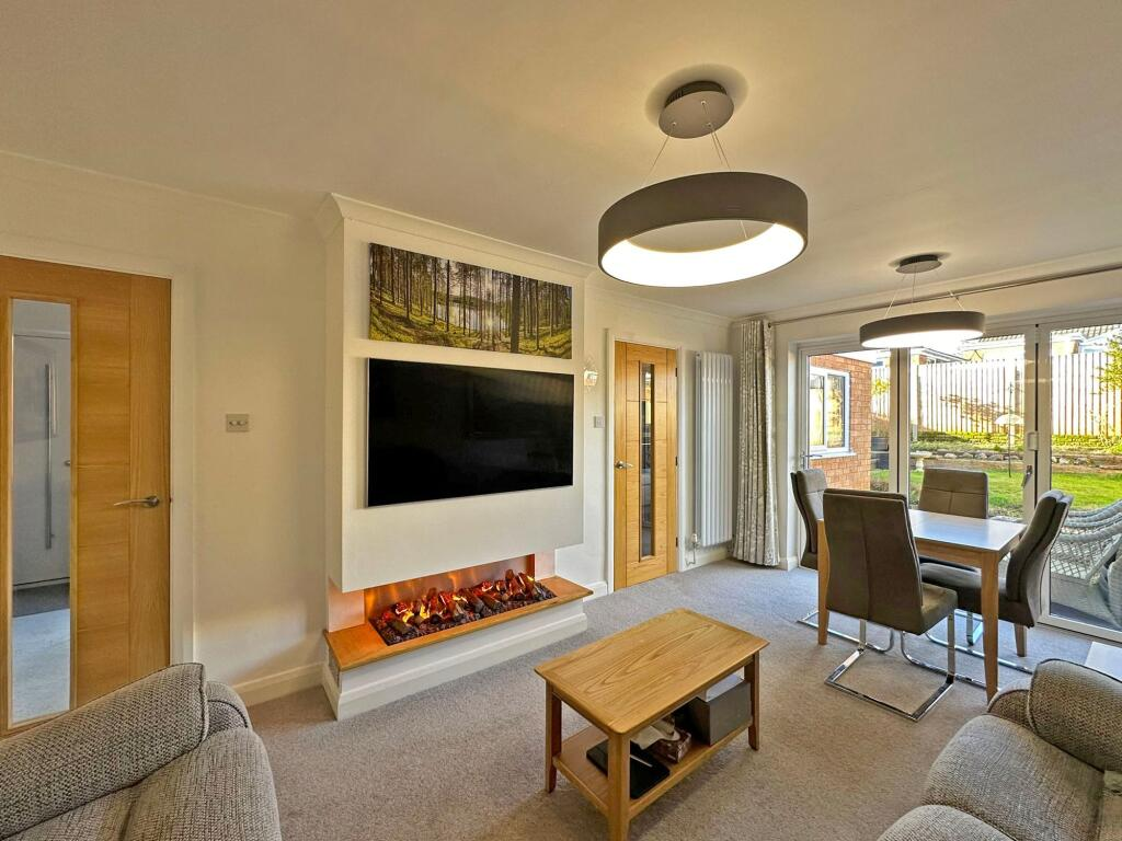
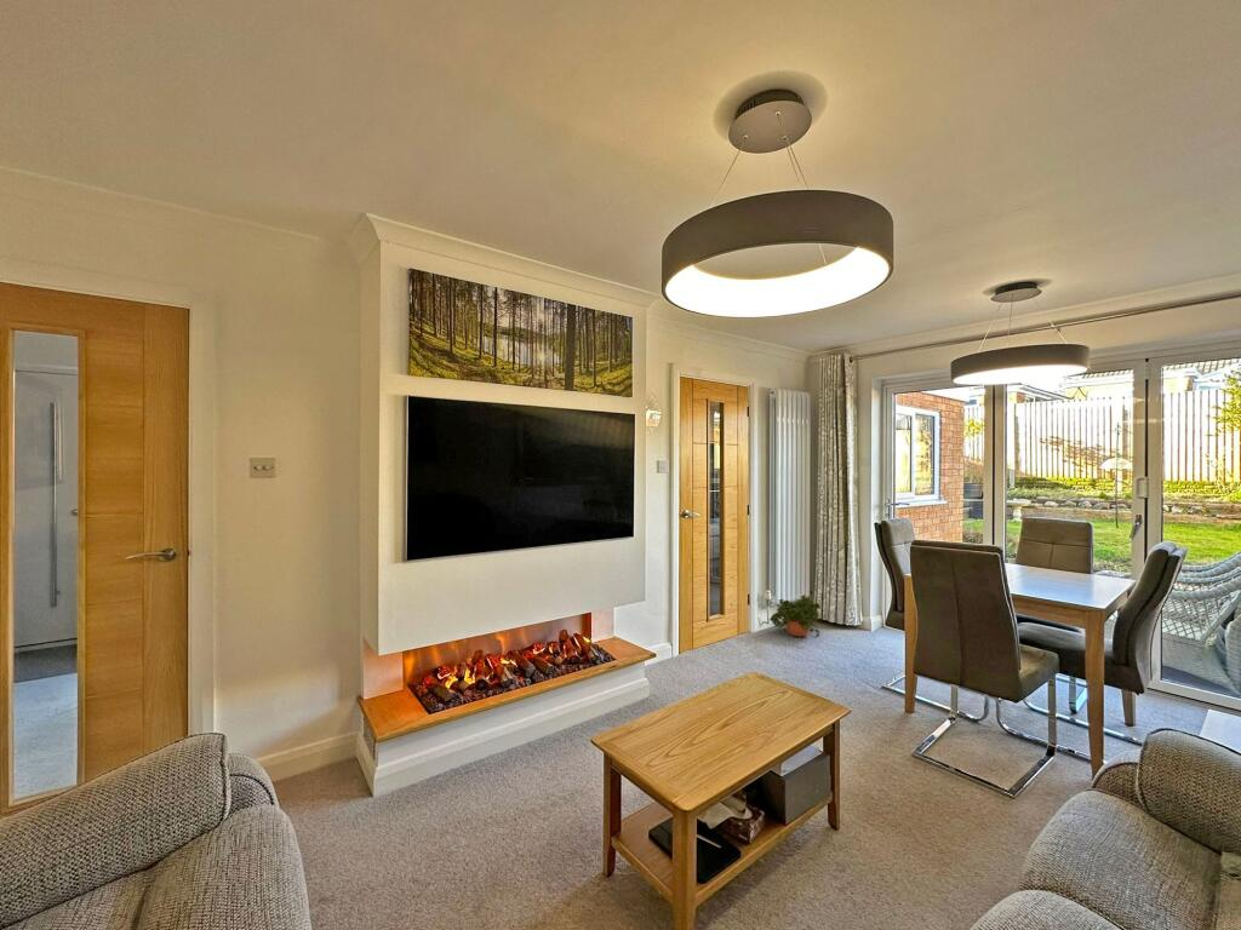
+ potted plant (796, 616)
